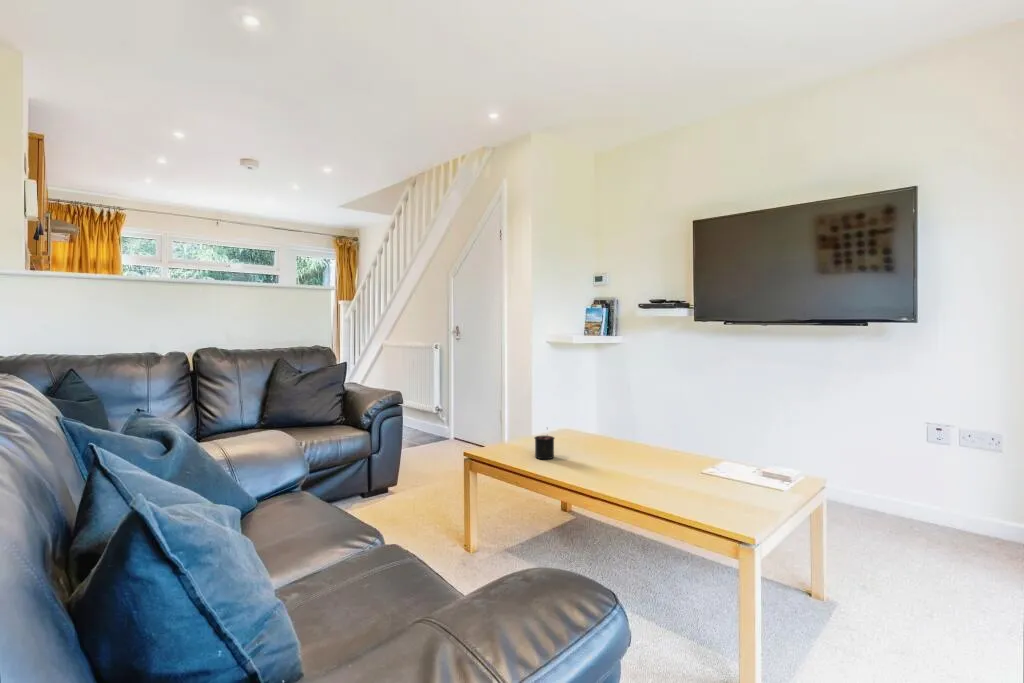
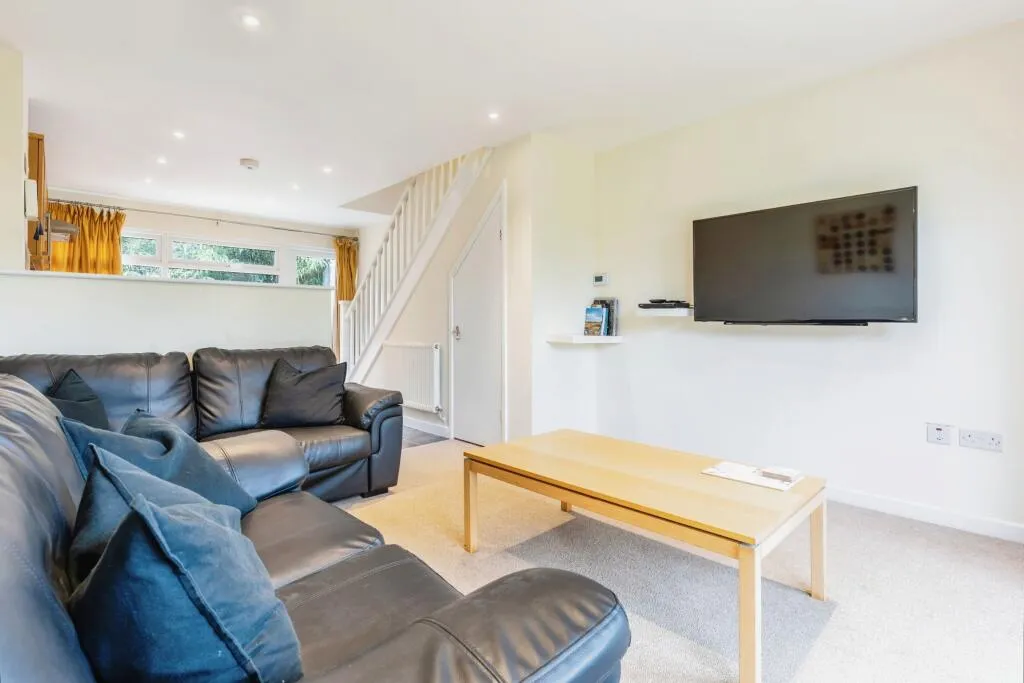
- candle (544, 442)
